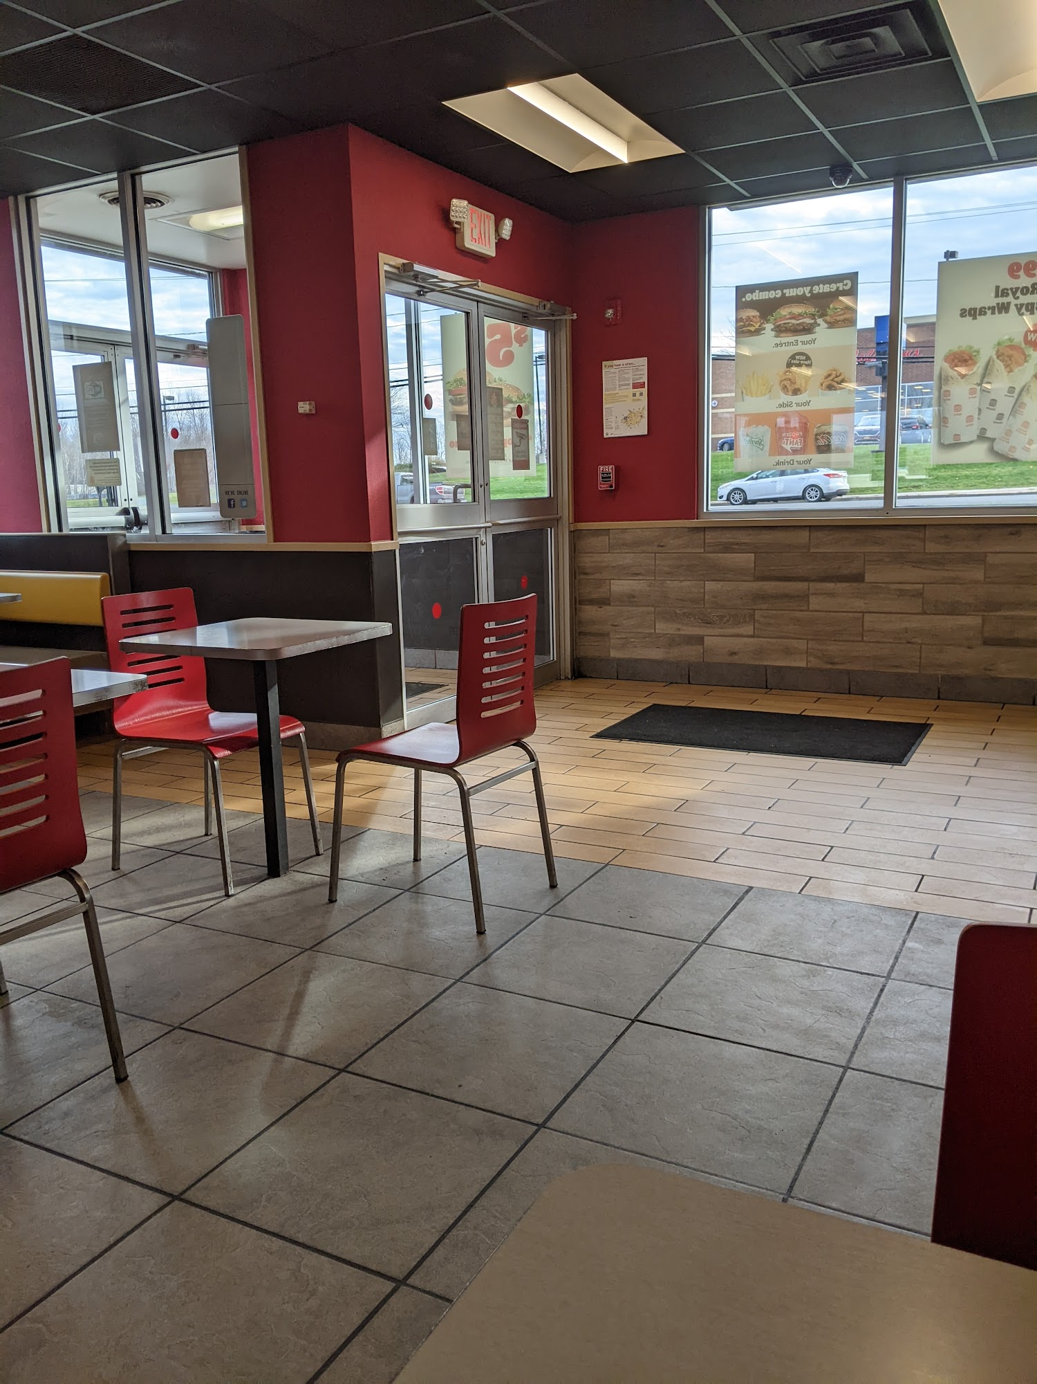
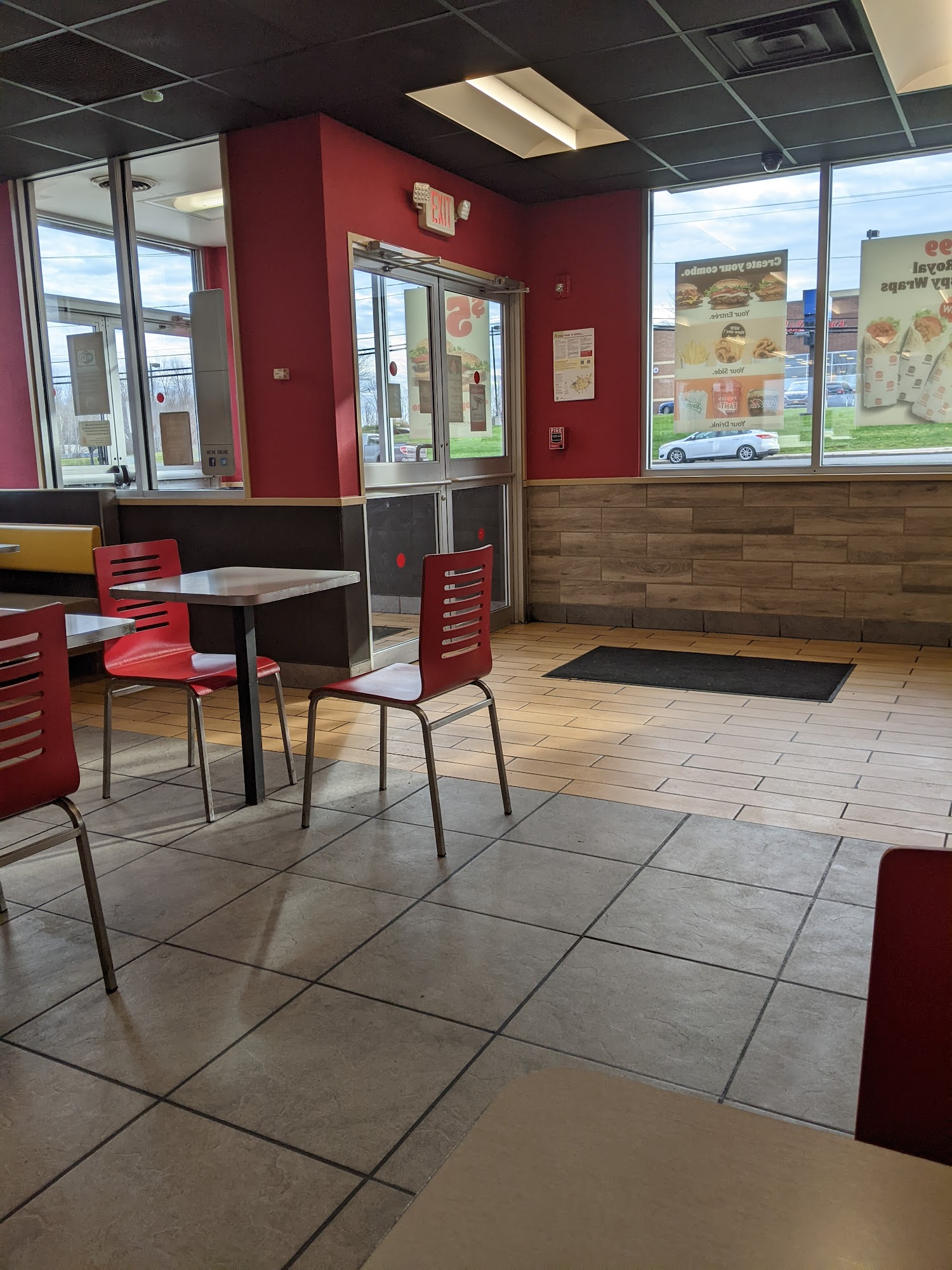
+ smoke detector (152, 95)
